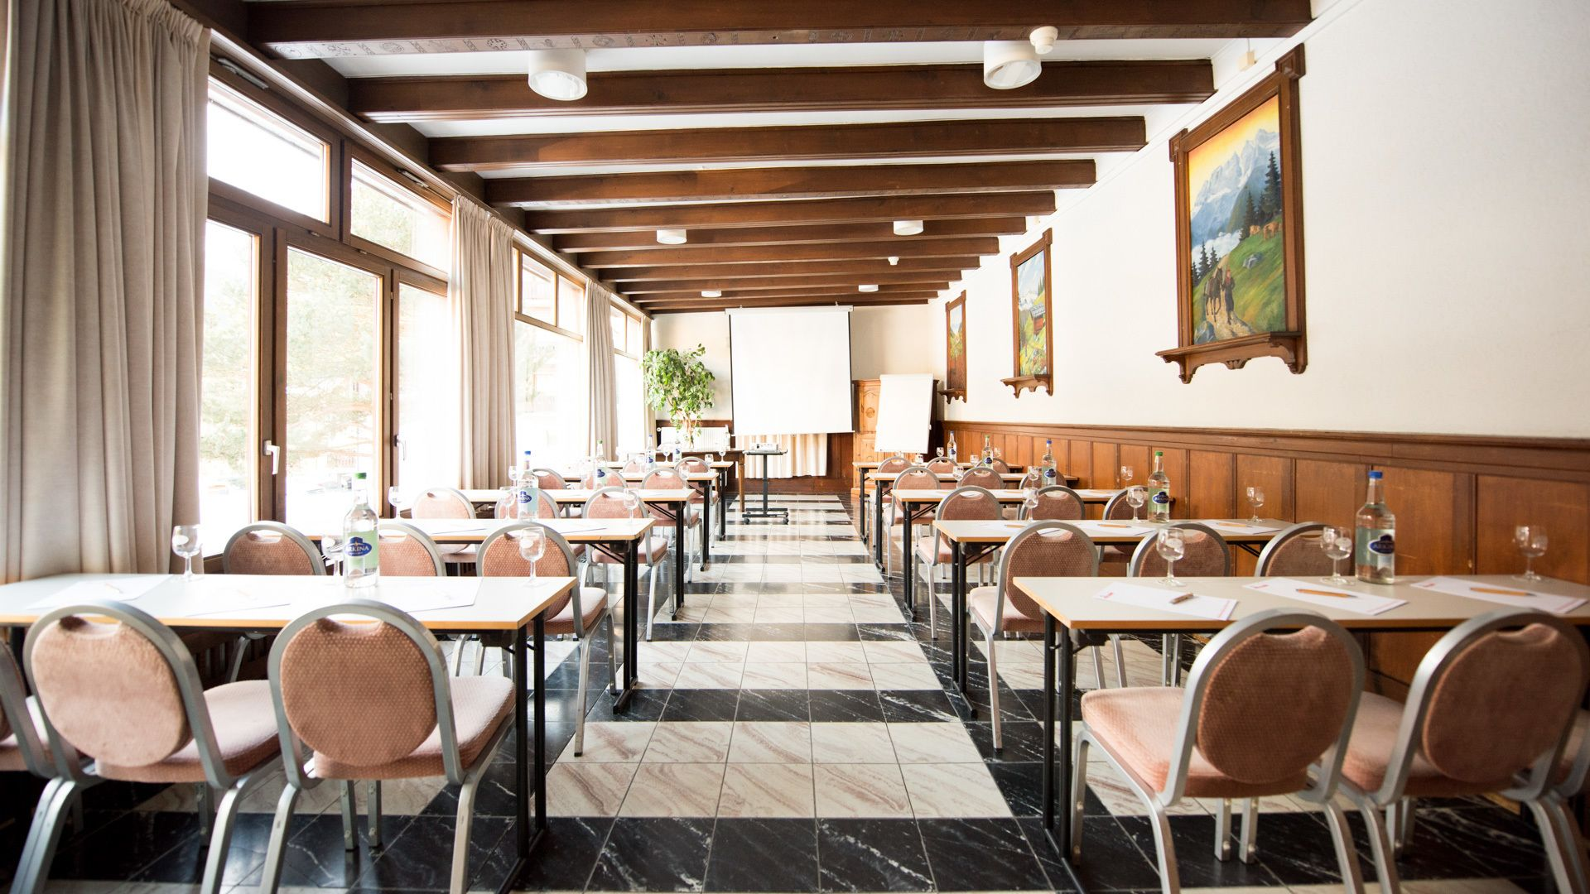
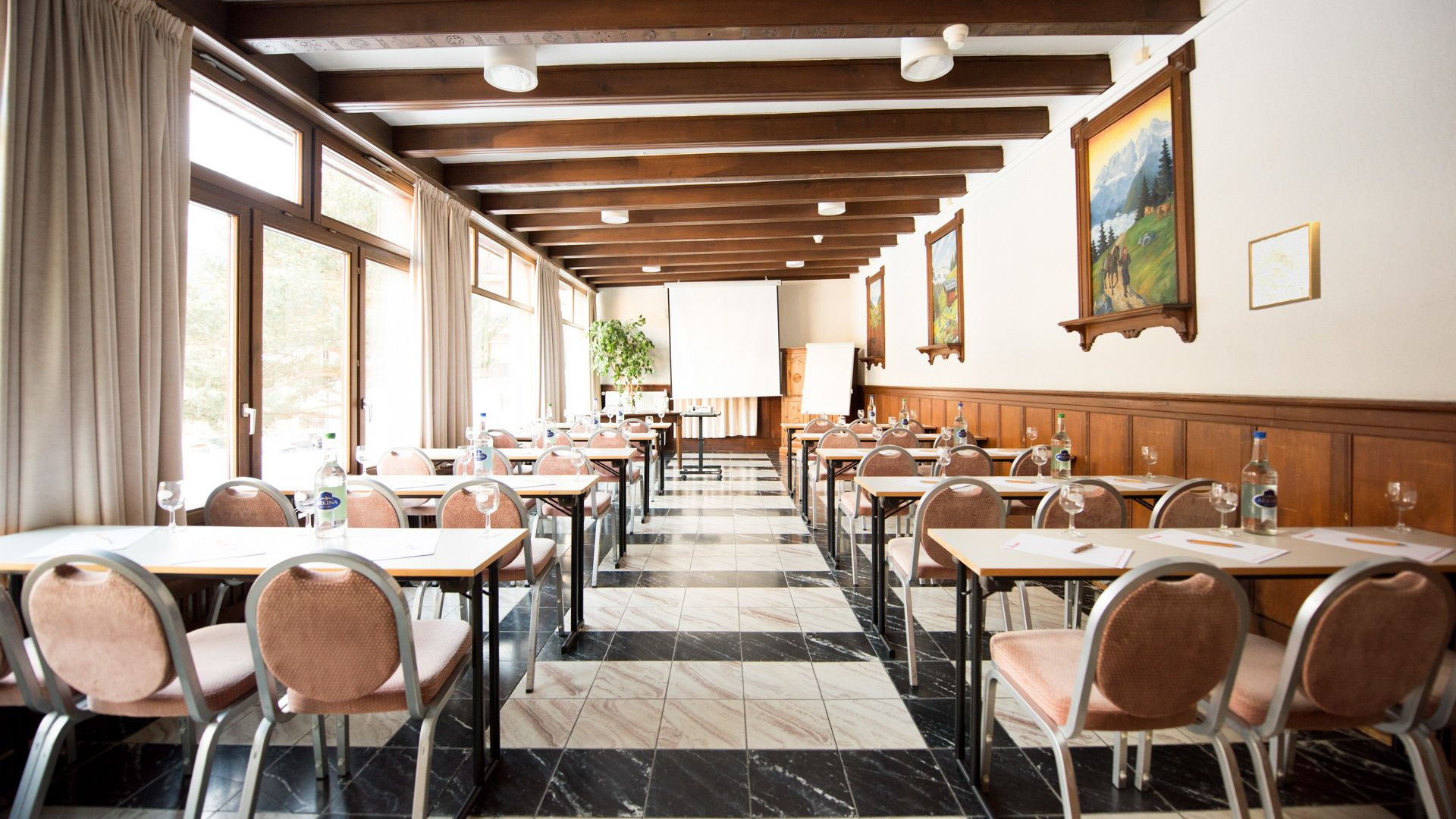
+ wall art (1282, 268)
